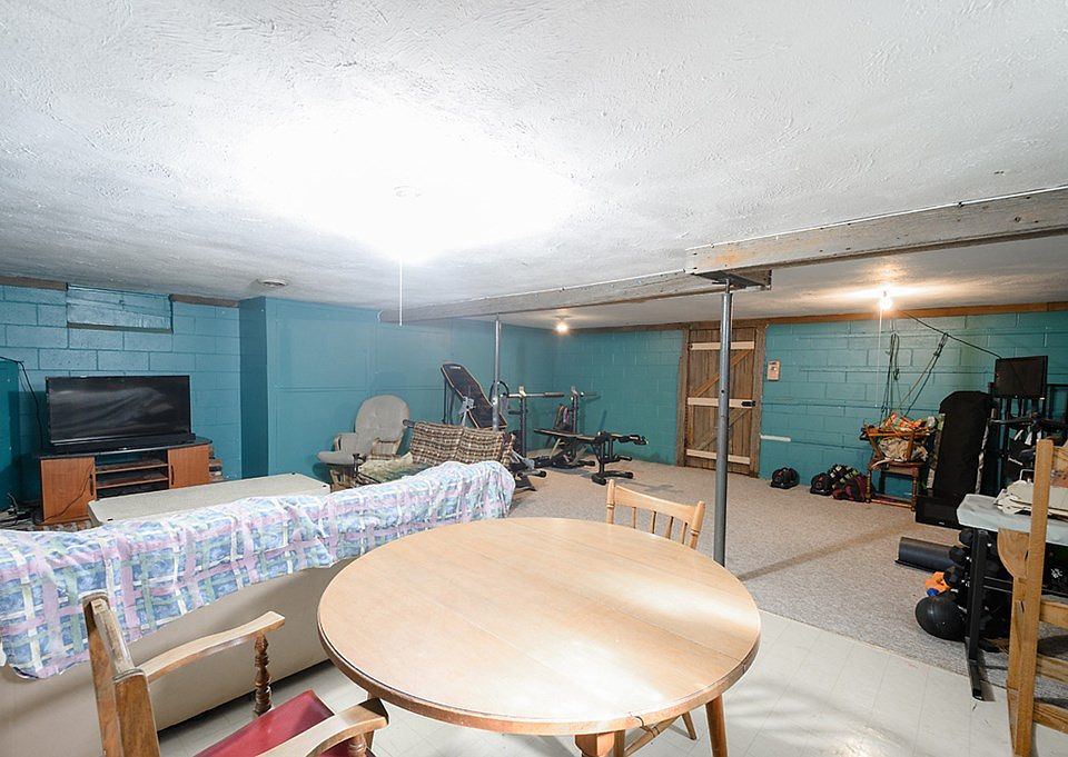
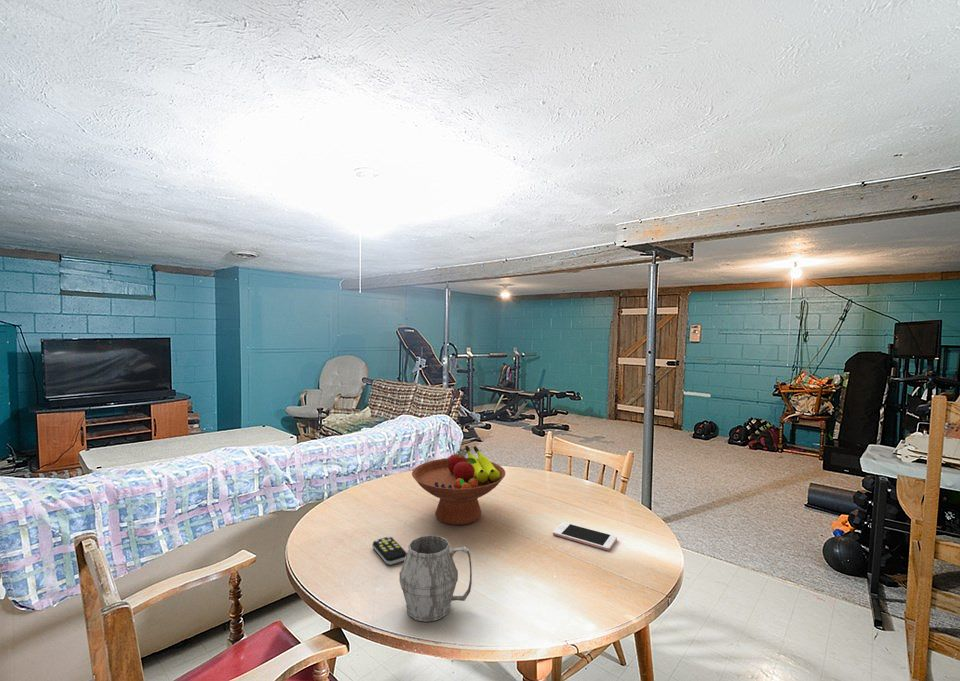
+ mug (435, 576)
+ remote control (389, 549)
+ fruit bowl (458, 485)
+ cell phone (584, 535)
